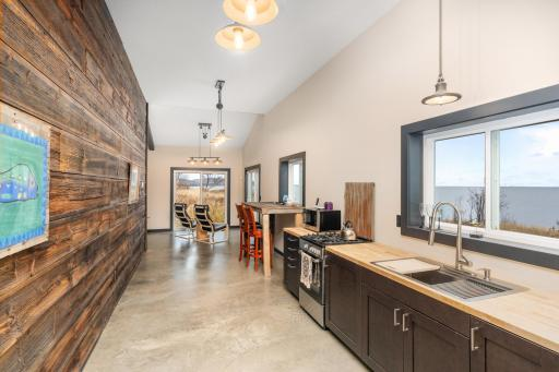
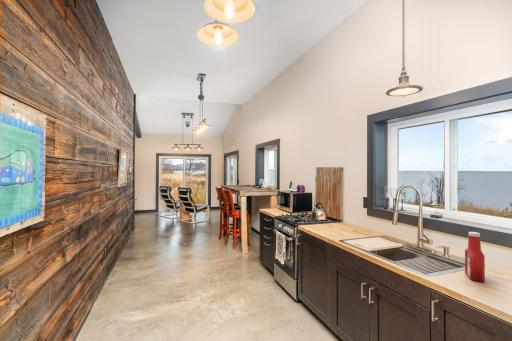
+ soap bottle (474, 254)
